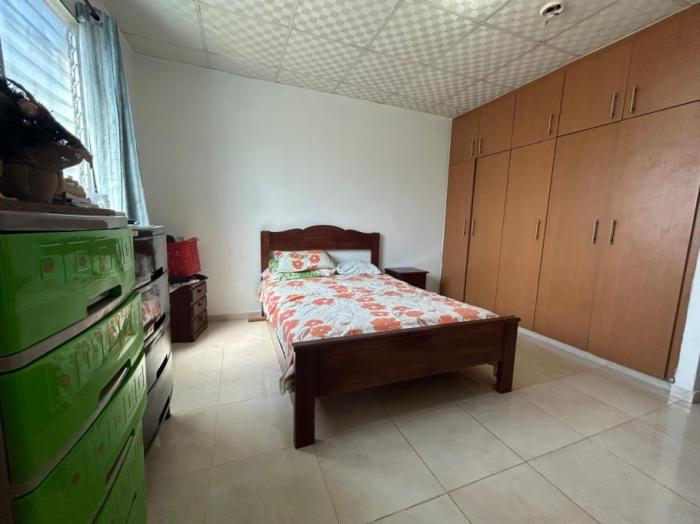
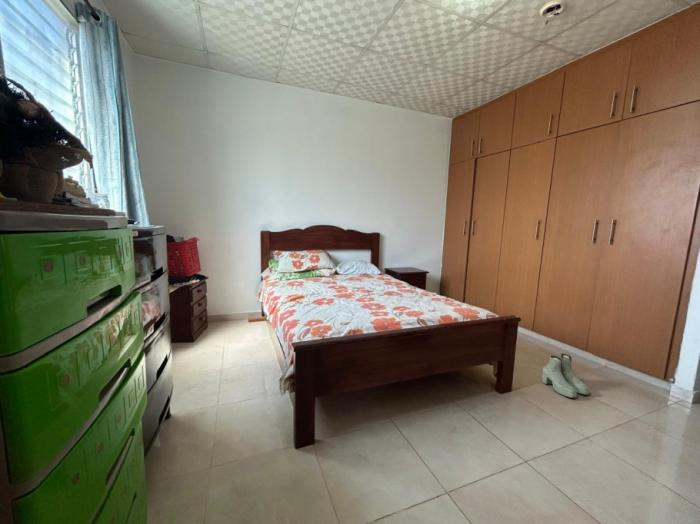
+ boots (565, 373)
